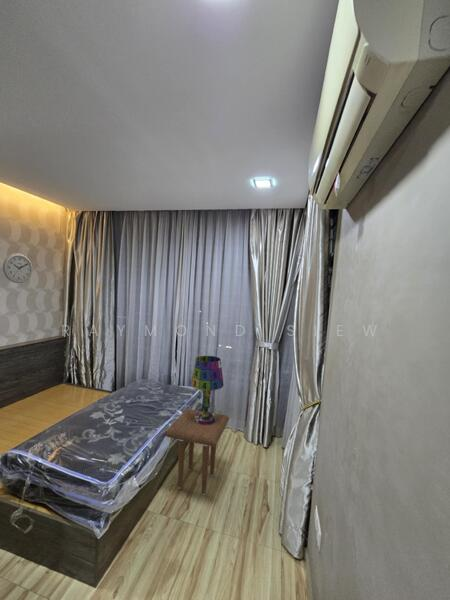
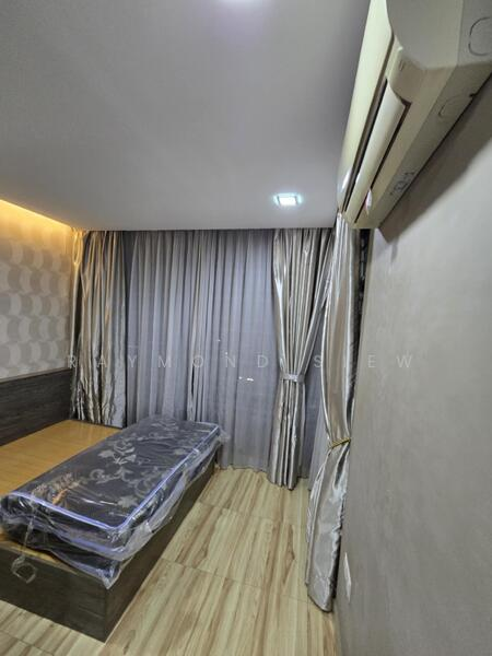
- wall clock (19, 268)
- table lamp (206, 389)
- side table (193, 451)
